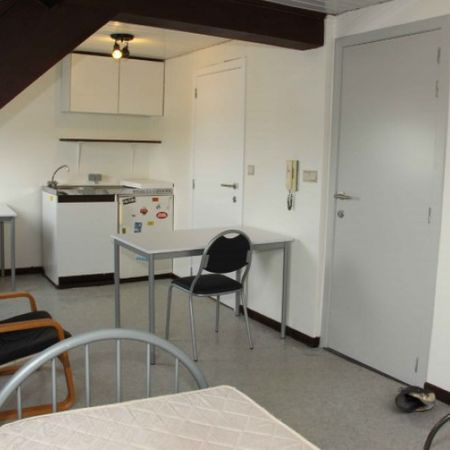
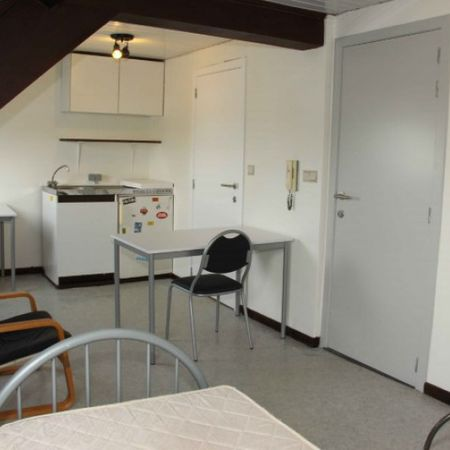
- shoe (412, 397)
